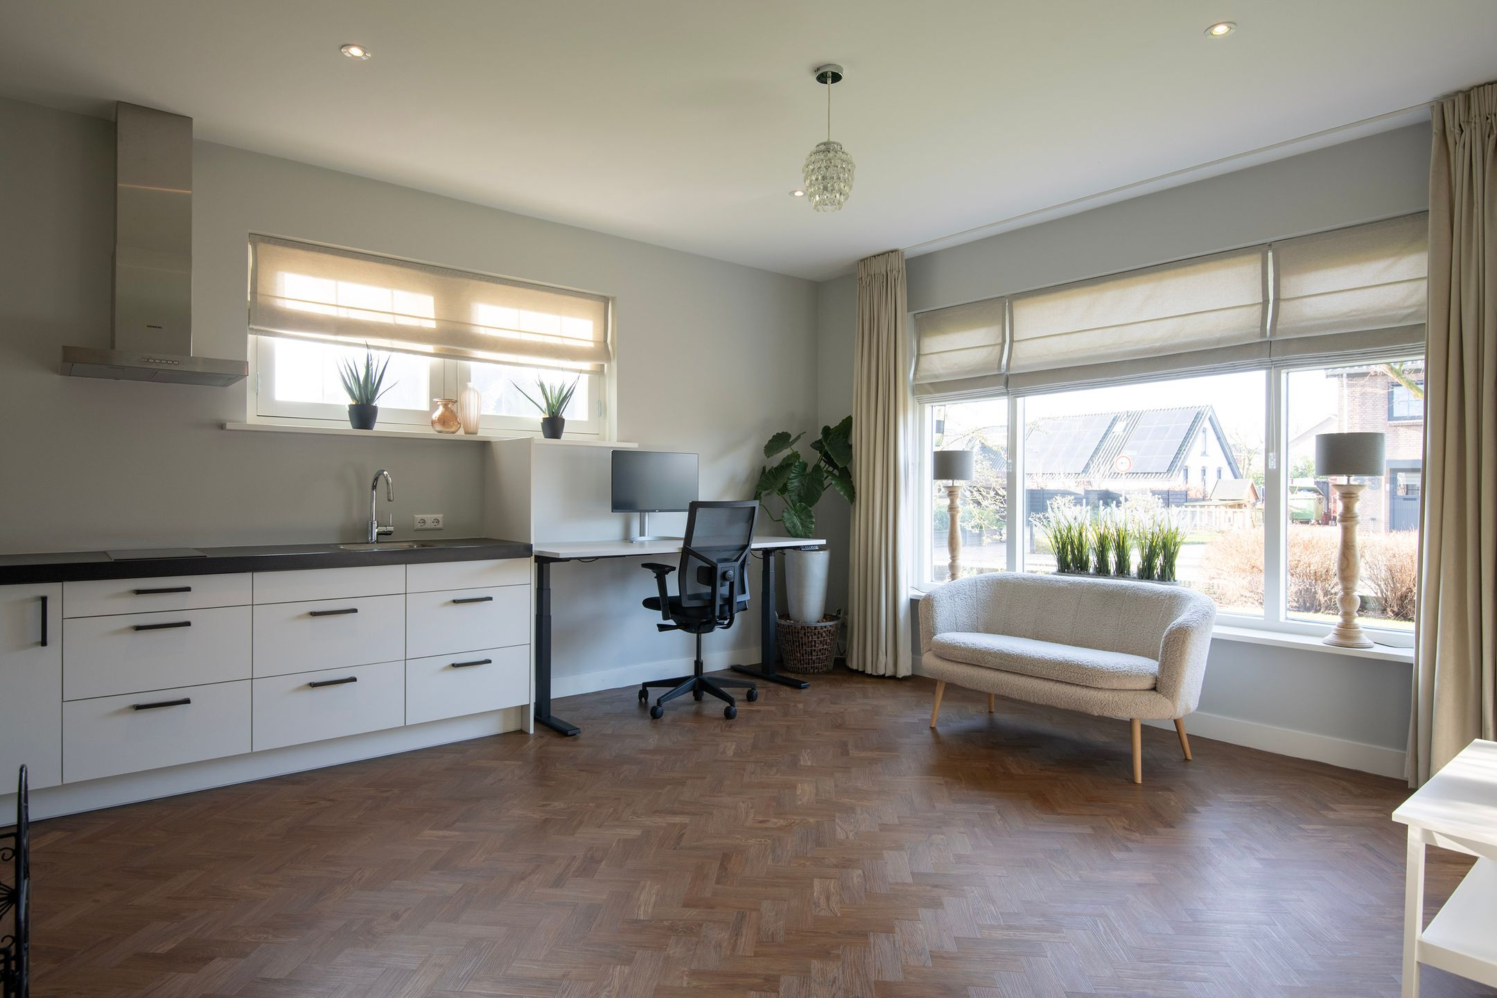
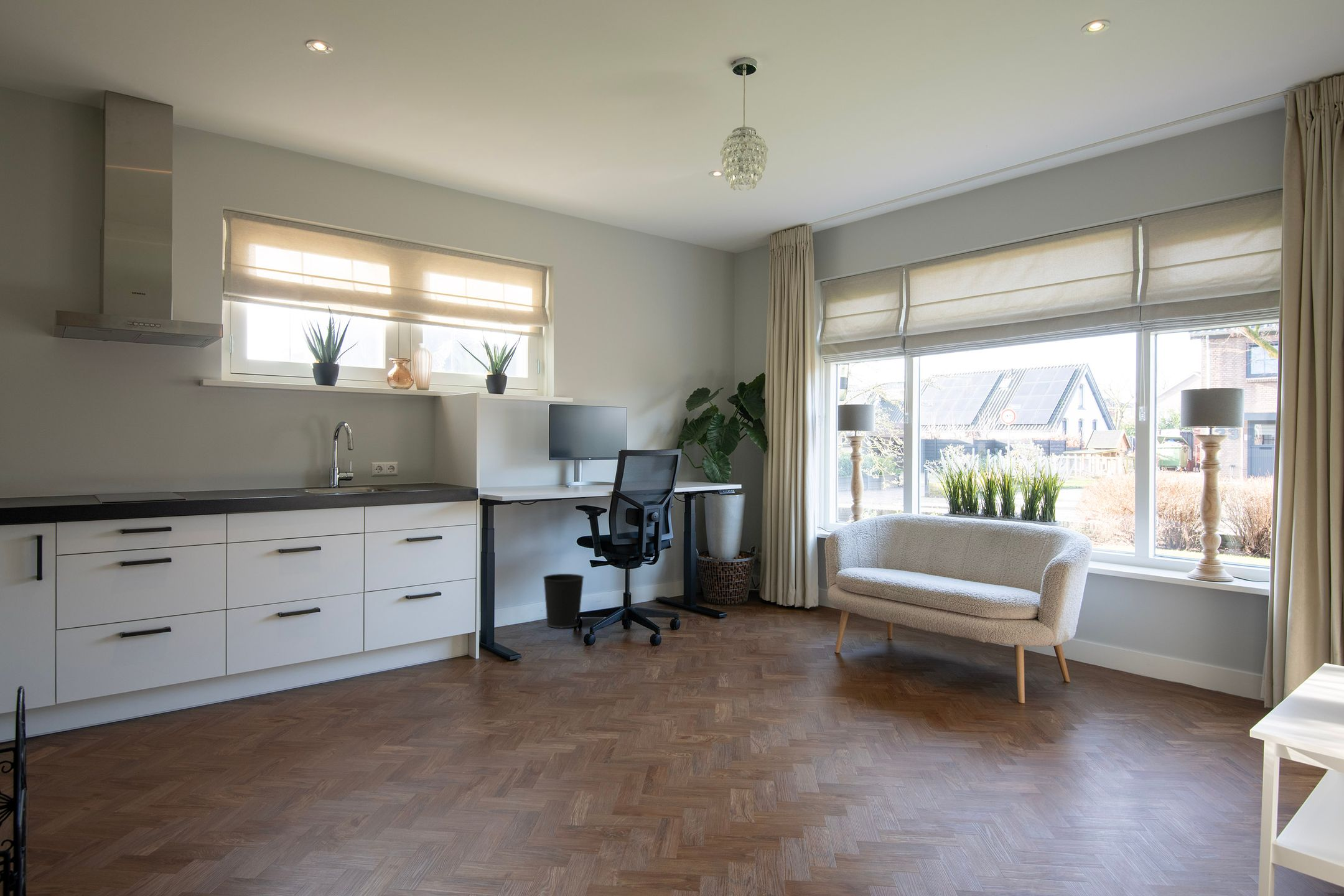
+ wastebasket (563, 600)
